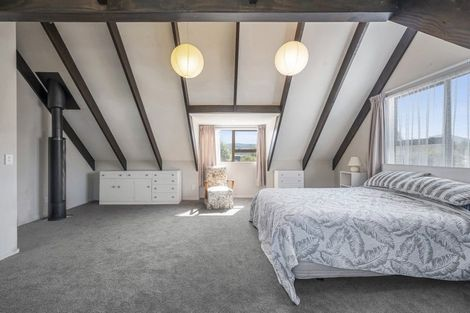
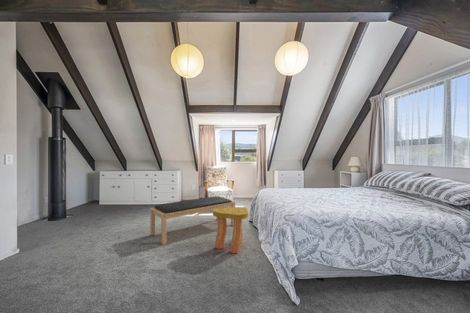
+ stool (233, 228)
+ bench (195, 213)
